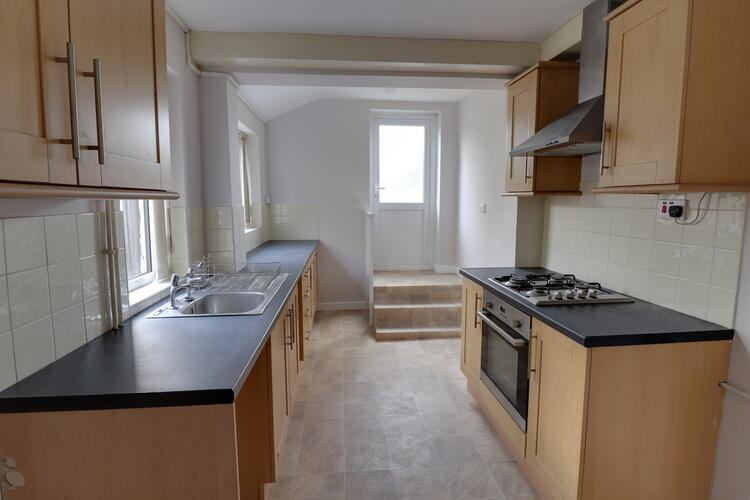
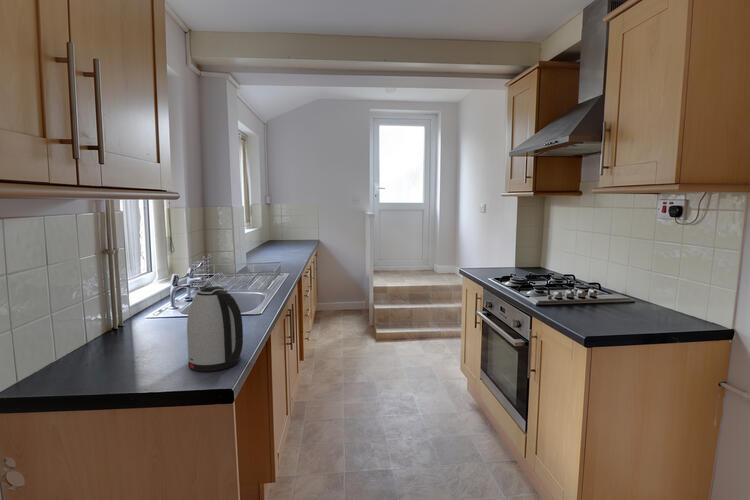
+ kettle (219, 326)
